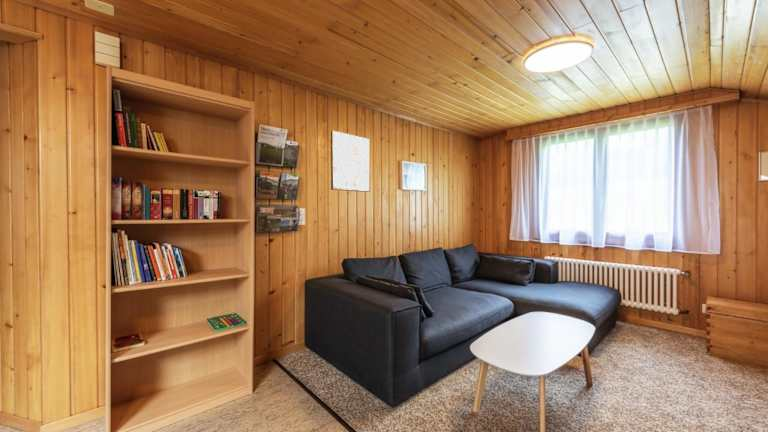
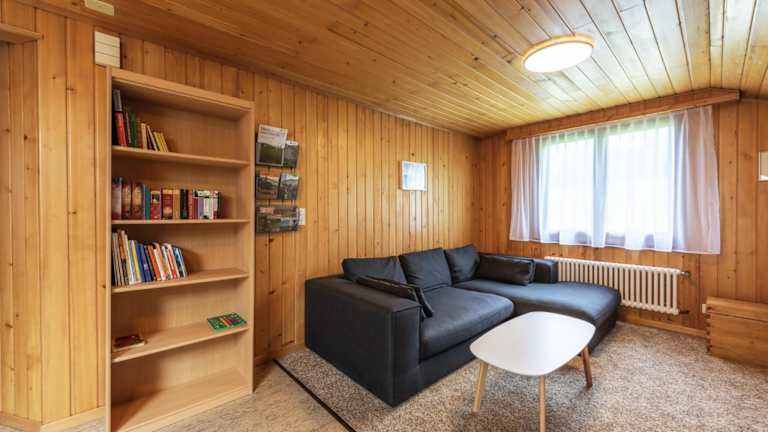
- wall art (351, 162)
